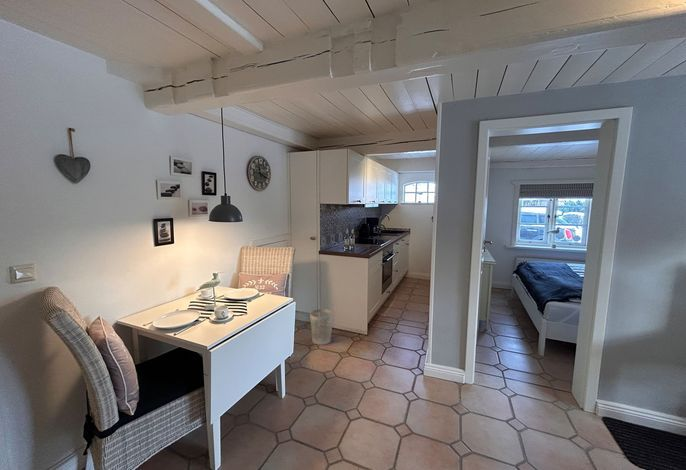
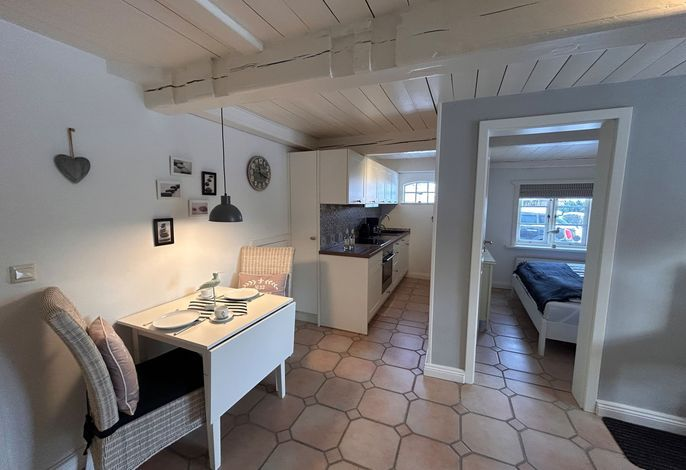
- wastebasket (321, 326)
